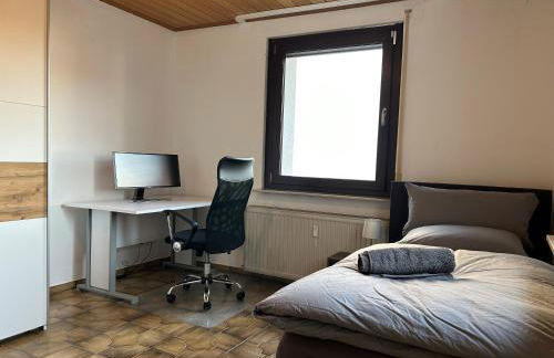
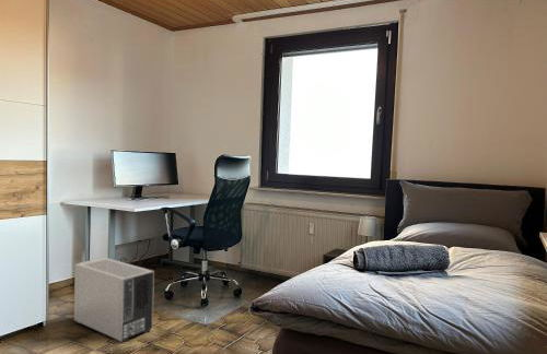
+ air purifier (113, 297)
